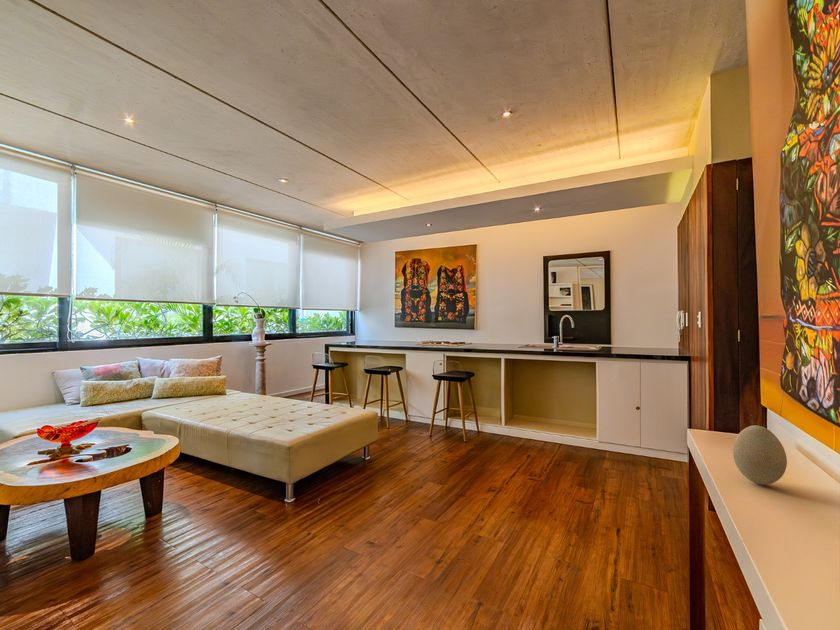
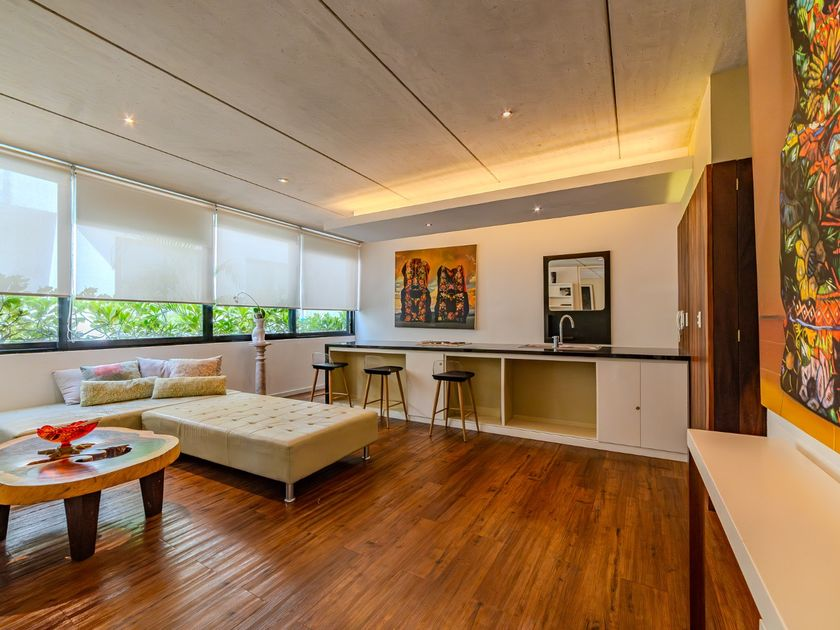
- decorative egg (758, 454)
